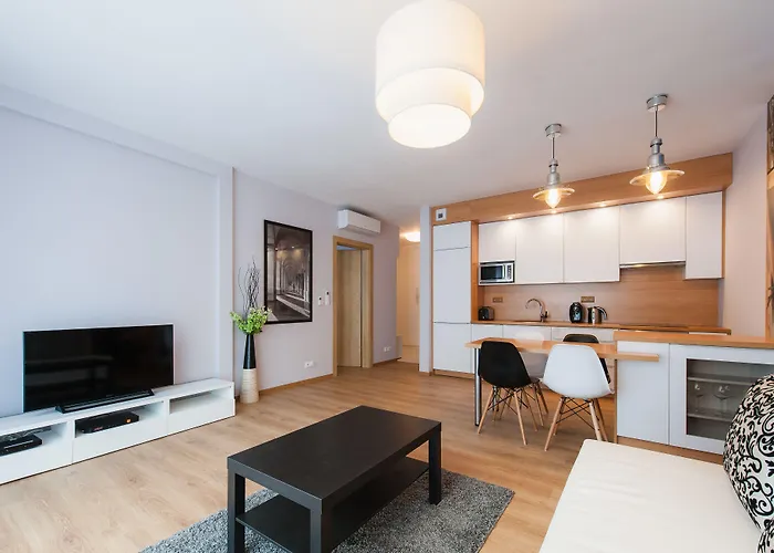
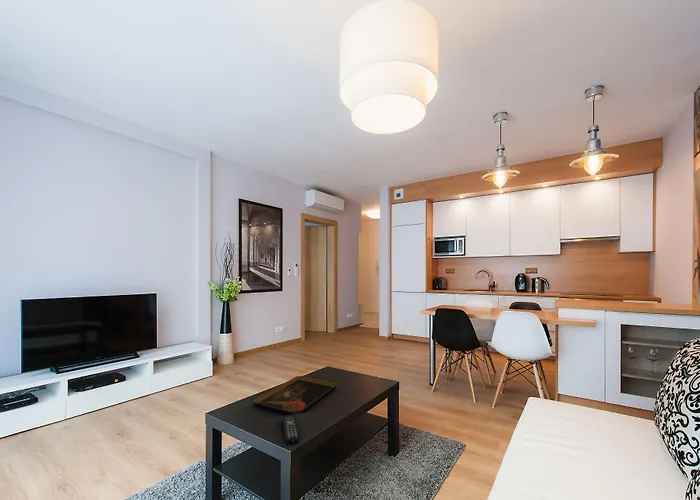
+ decorative tray (297, 394)
+ remote control (290, 427)
